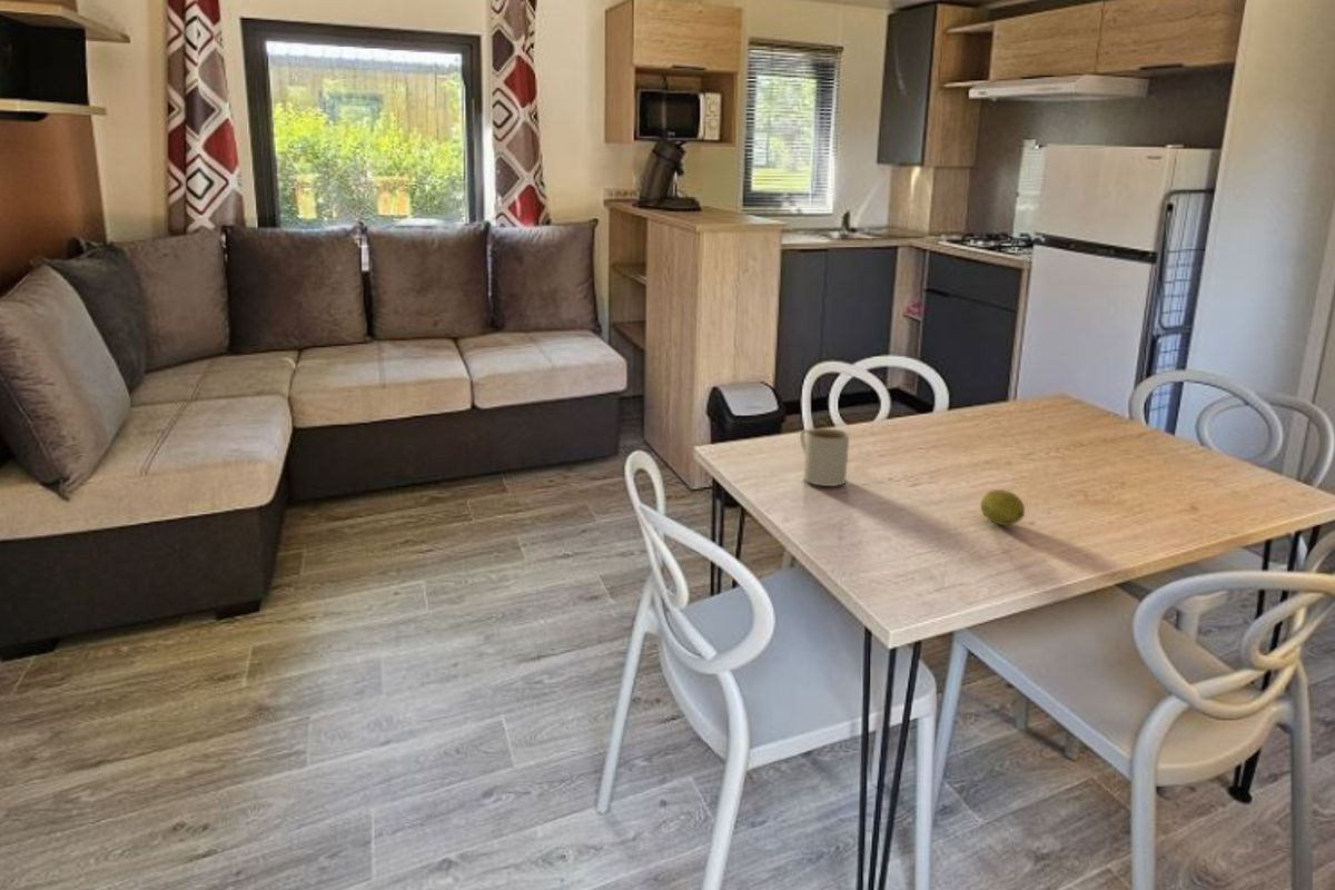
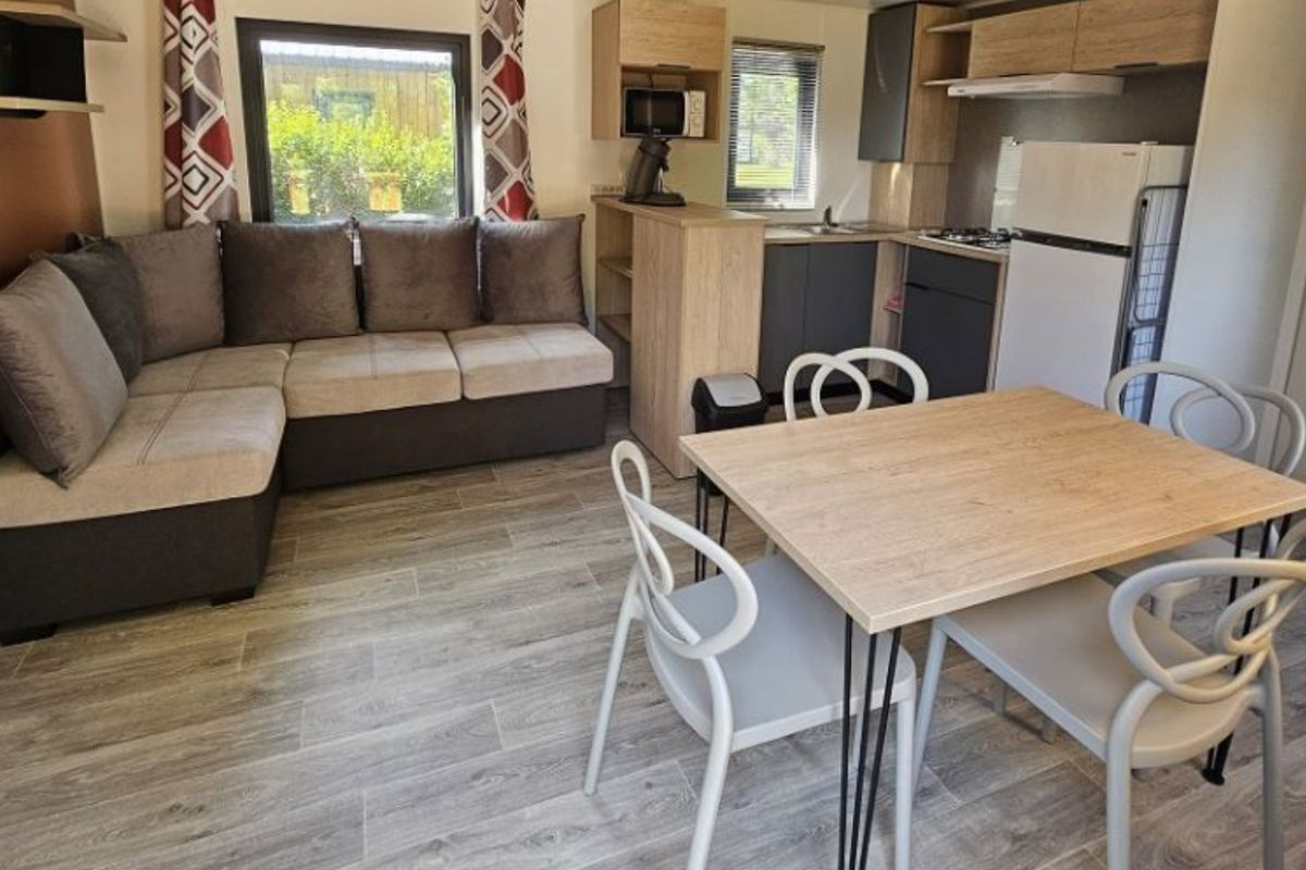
- mug (820, 454)
- fruit (1000, 506)
